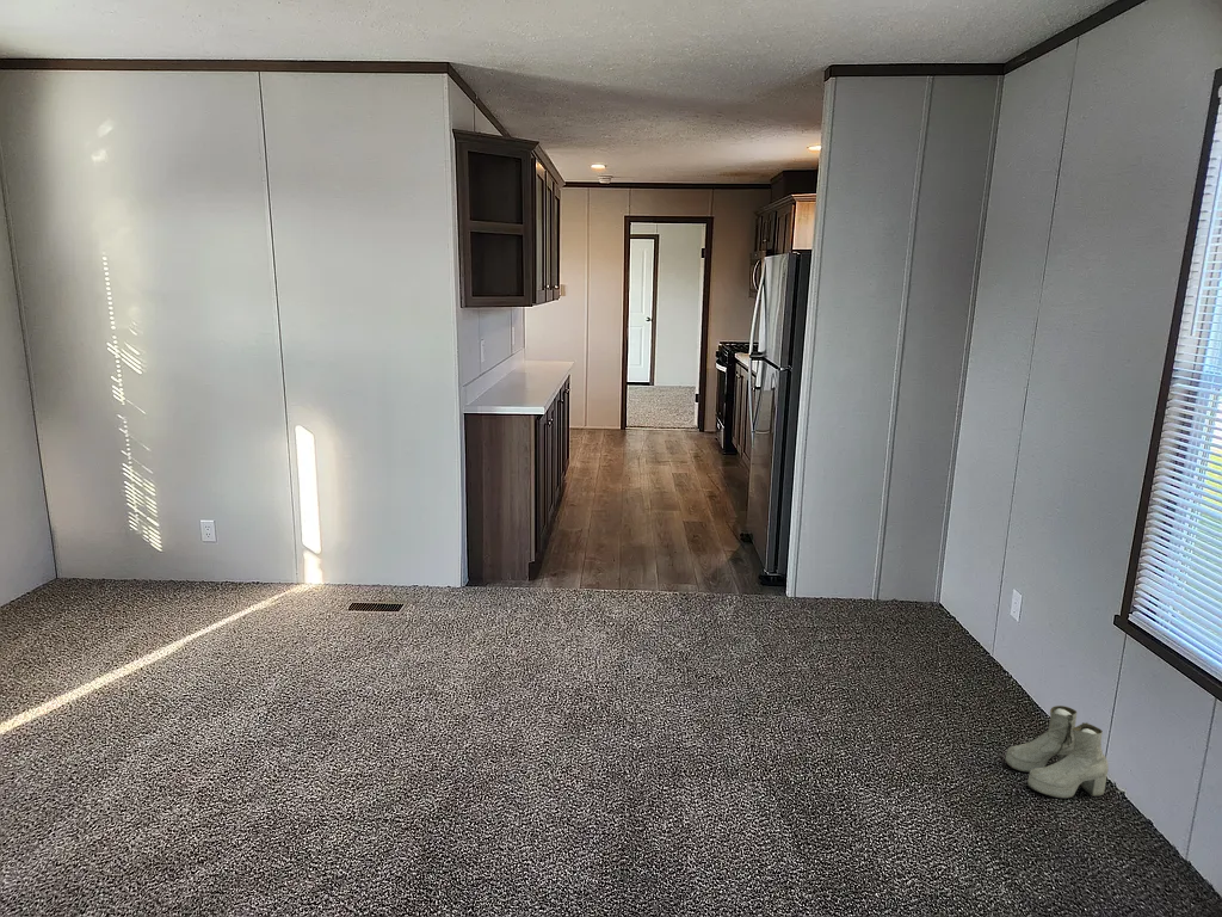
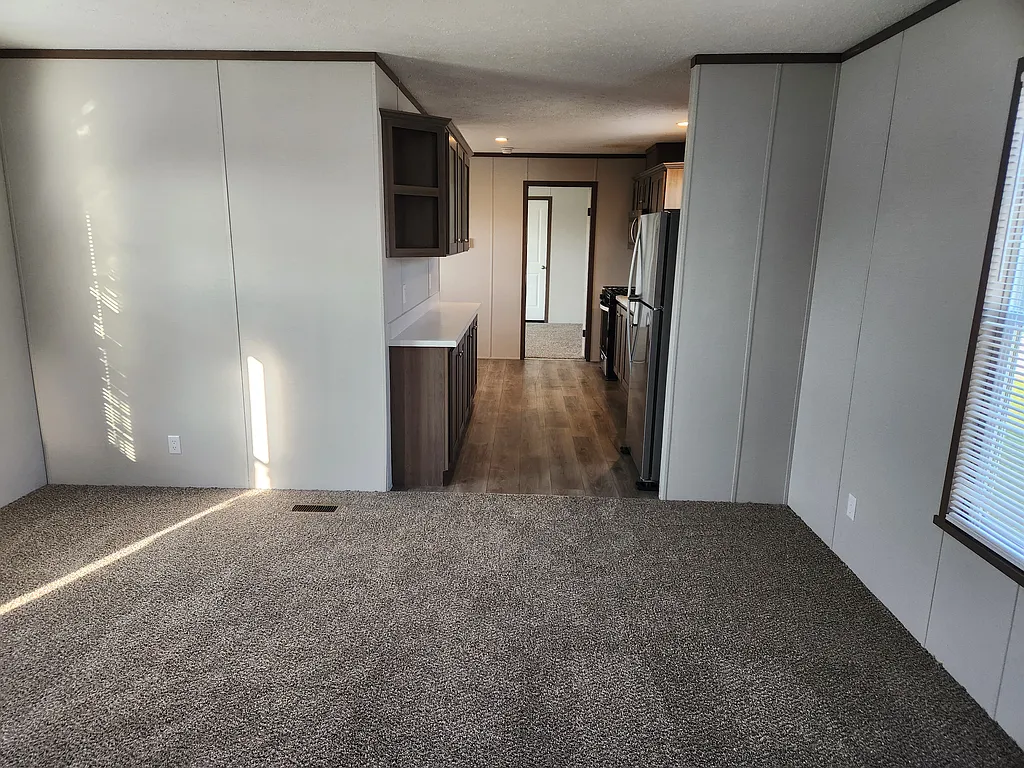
- boots (1059, 749)
